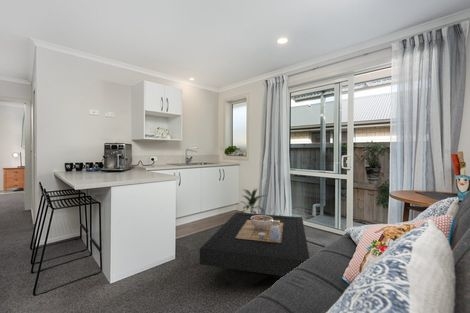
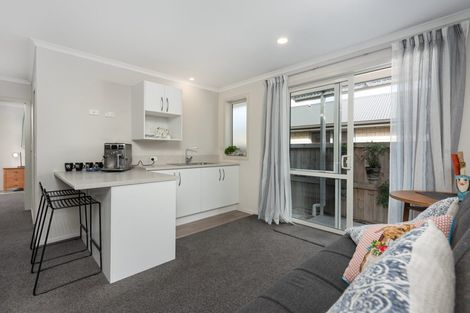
- coffee table (261, 237)
- indoor plant (250, 205)
